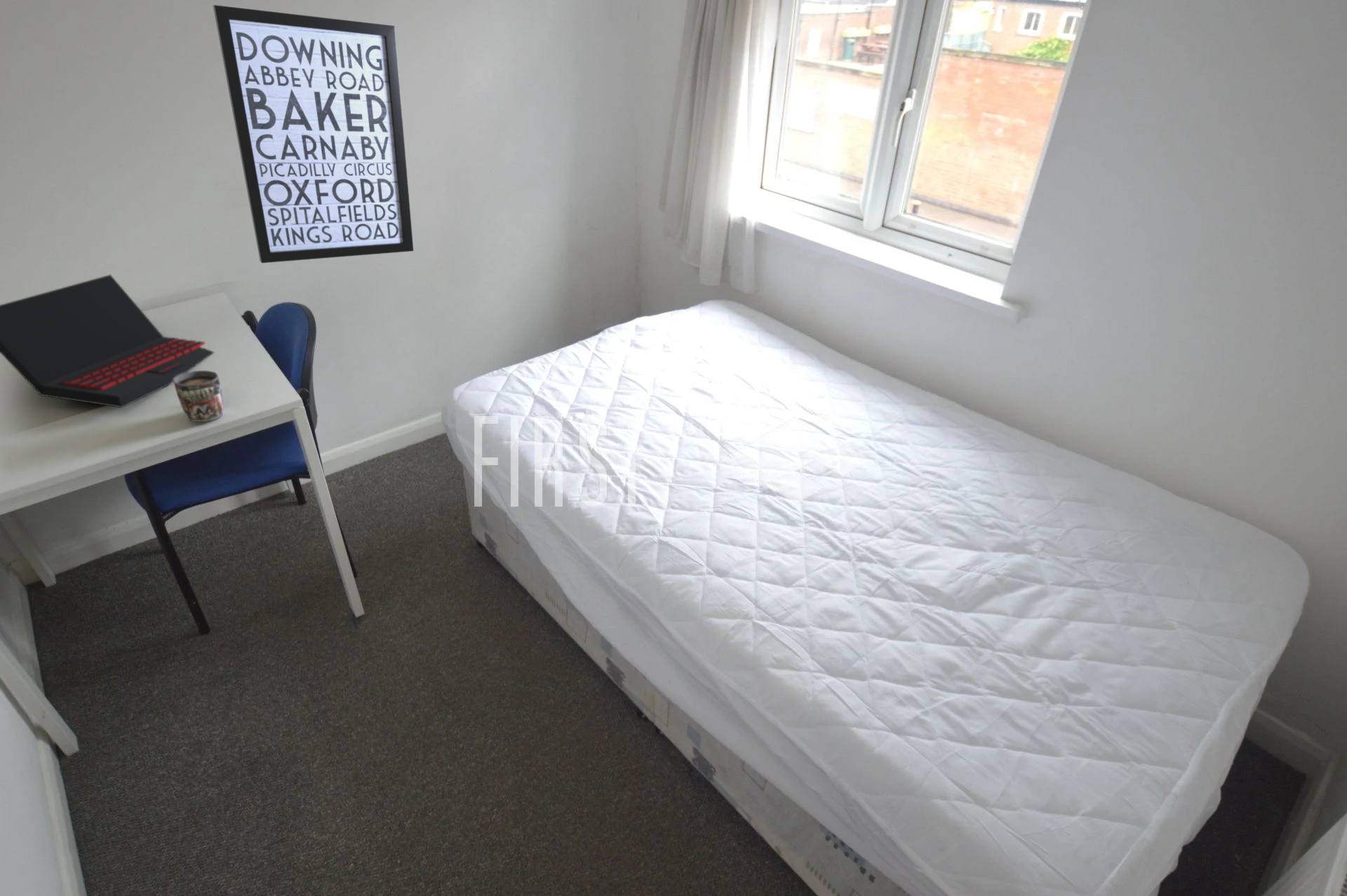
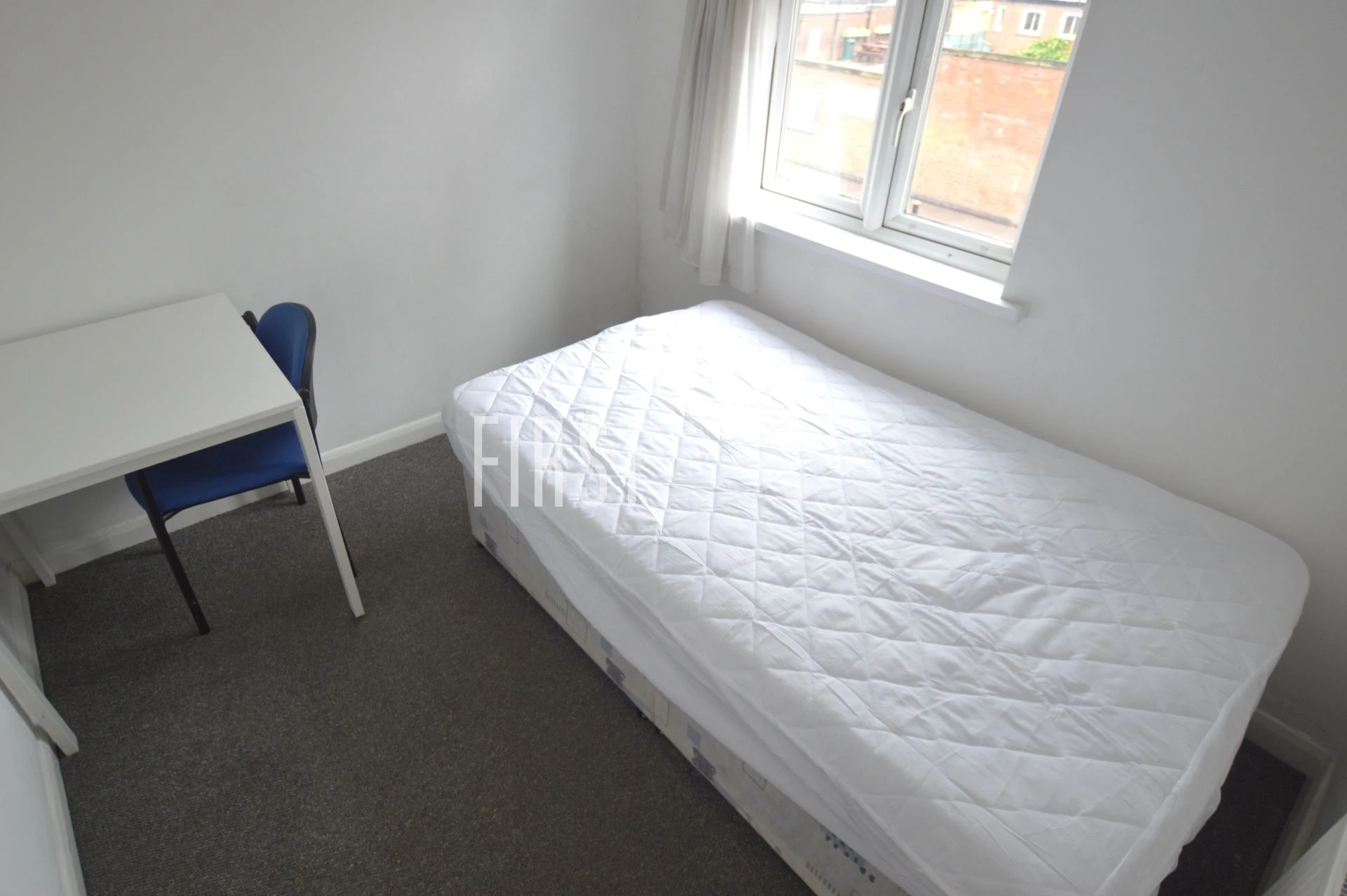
- laptop (112, 335)
- mug (201, 393)
- wall art (326, 145)
